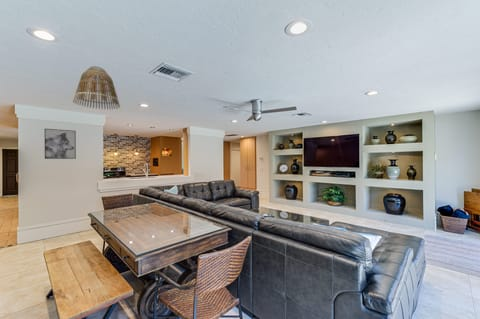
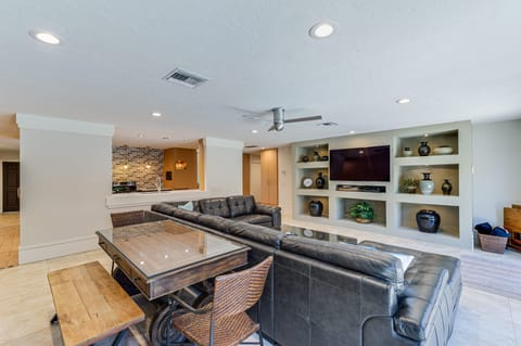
- lamp shade (98, 86)
- wall art (60, 144)
